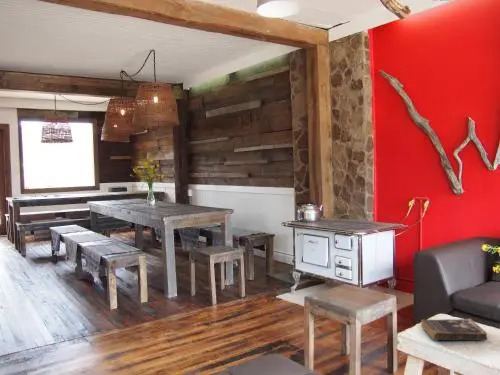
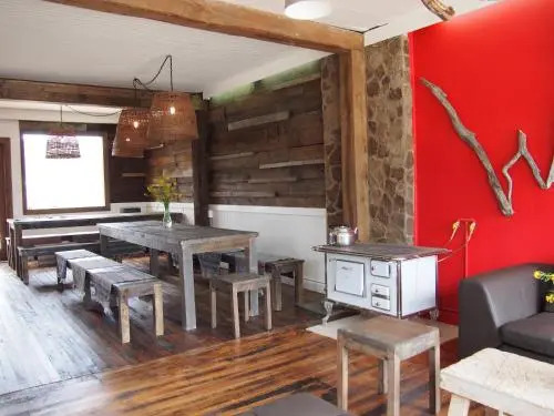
- book (453, 329)
